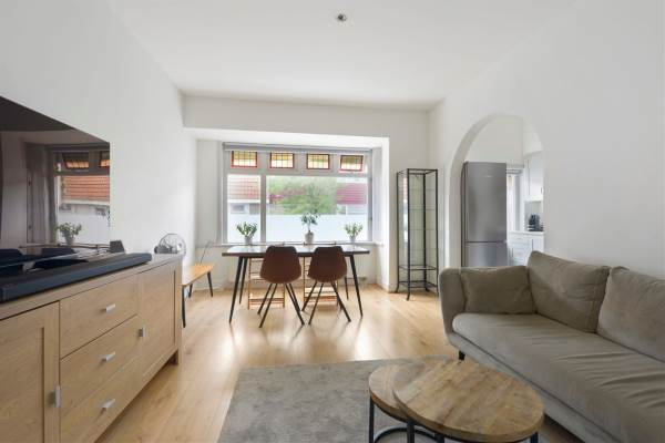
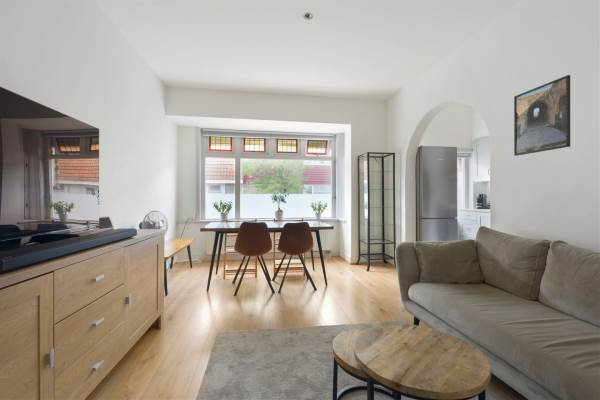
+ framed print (539, 119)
